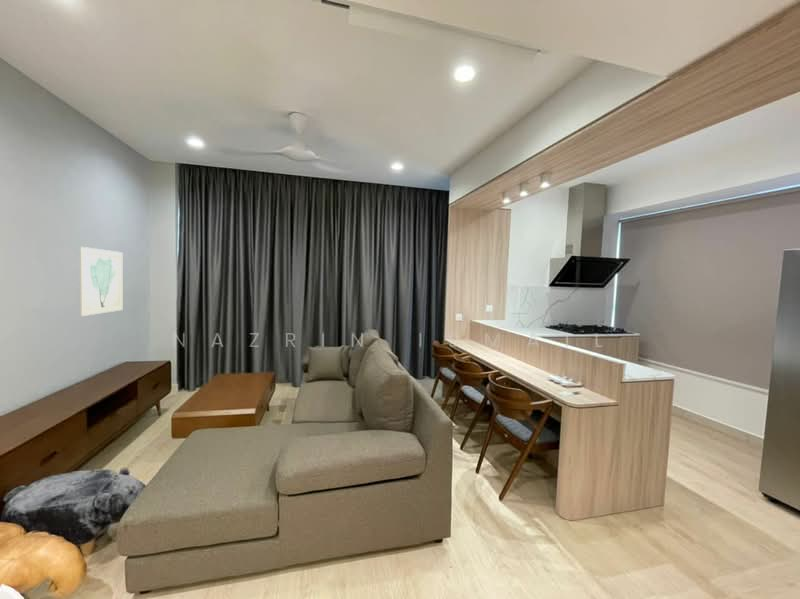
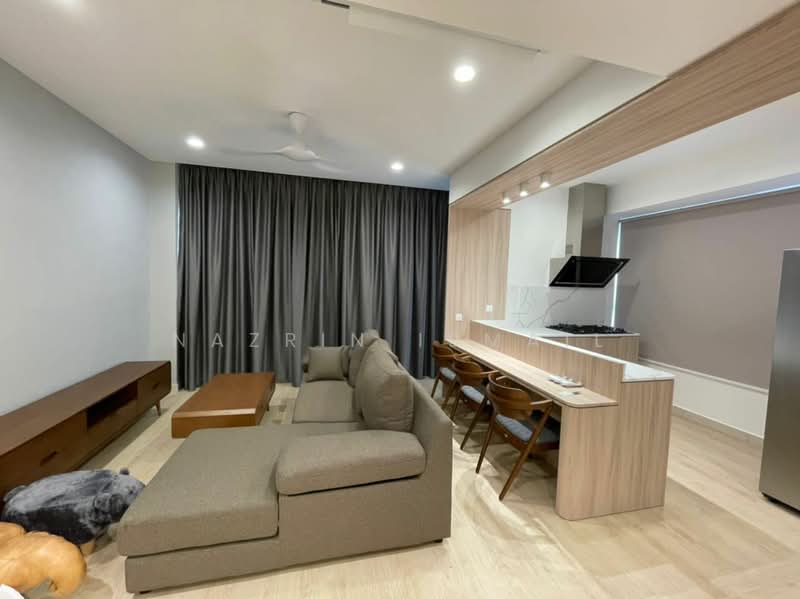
- wall art (103, 281)
